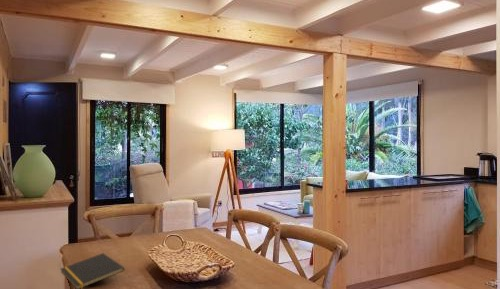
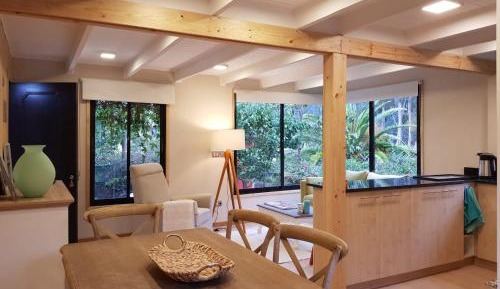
- notepad (91, 269)
